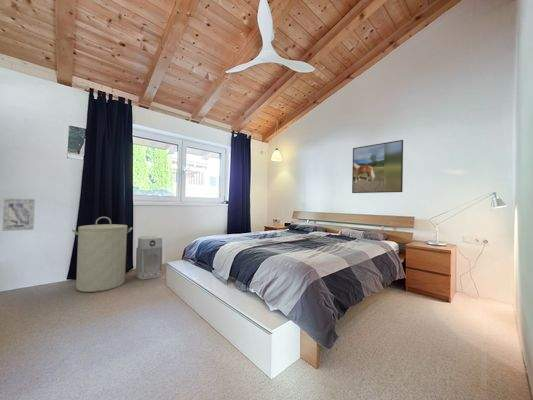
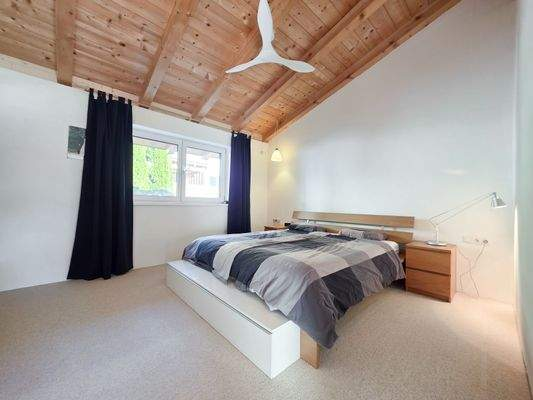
- laundry hamper (103, 250)
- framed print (375, 168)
- wall art (19, 214)
- air purifier (149, 256)
